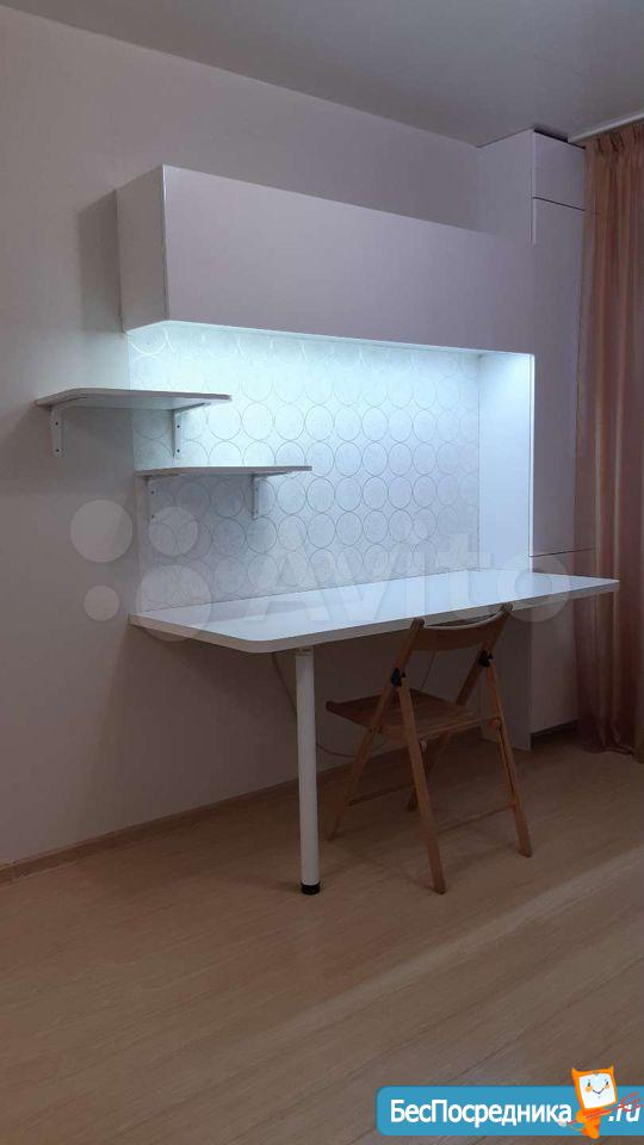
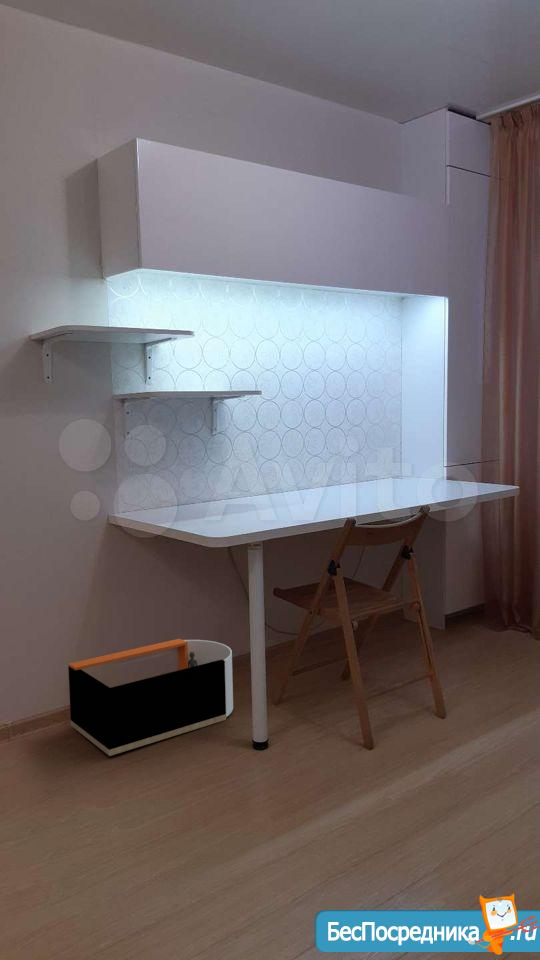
+ storage bin (160, 688)
